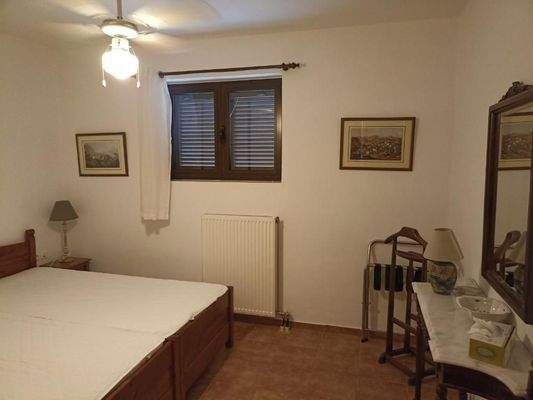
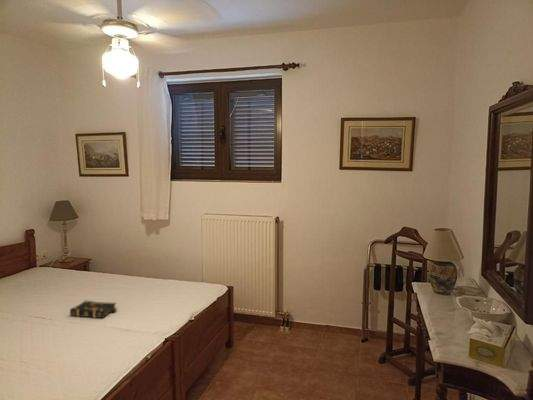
+ book (95, 309)
